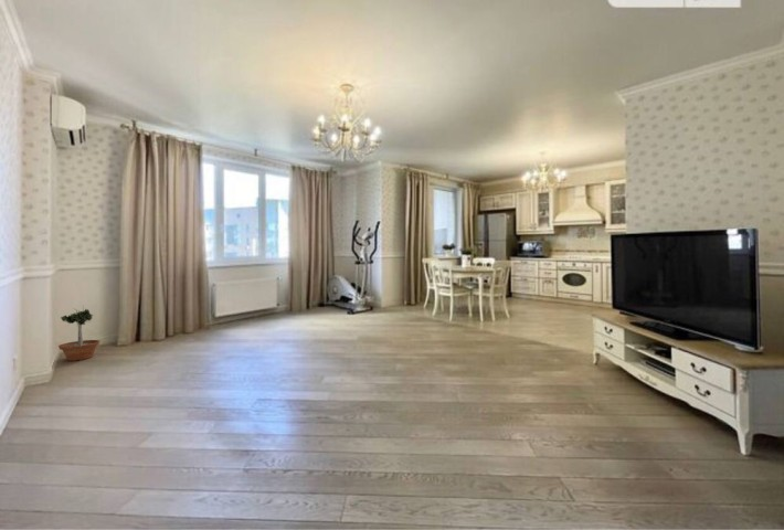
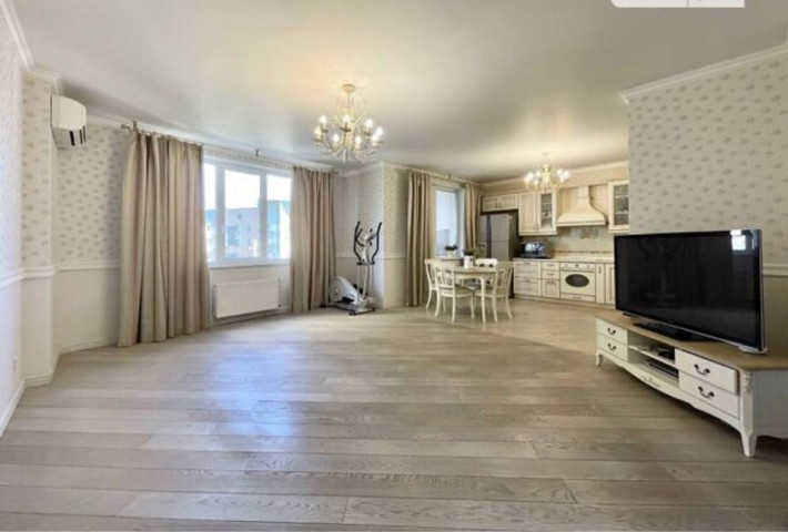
- potted tree (80, 331)
